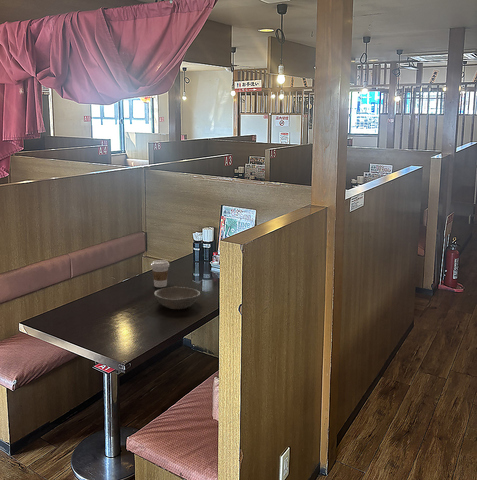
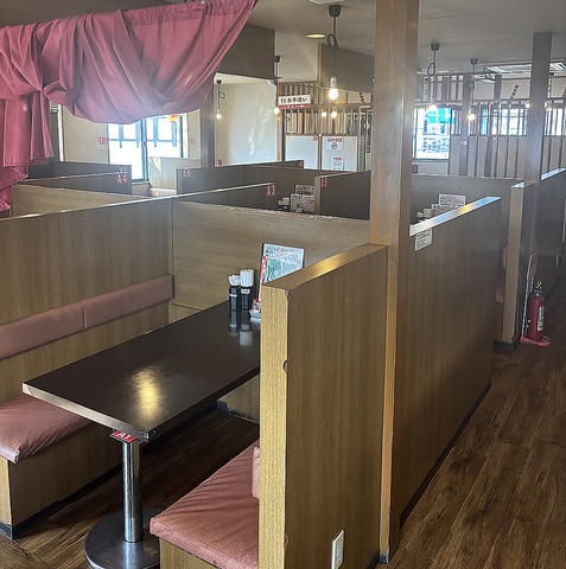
- coffee cup (160, 273)
- soup bowl (177, 299)
